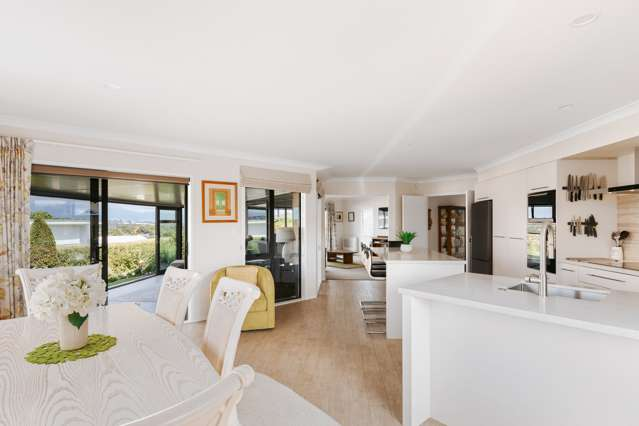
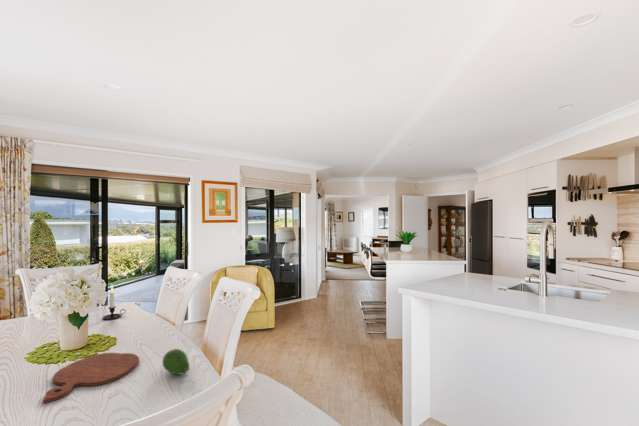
+ cutting board (88, 374)
+ fruit (176, 361)
+ candle (113, 300)
